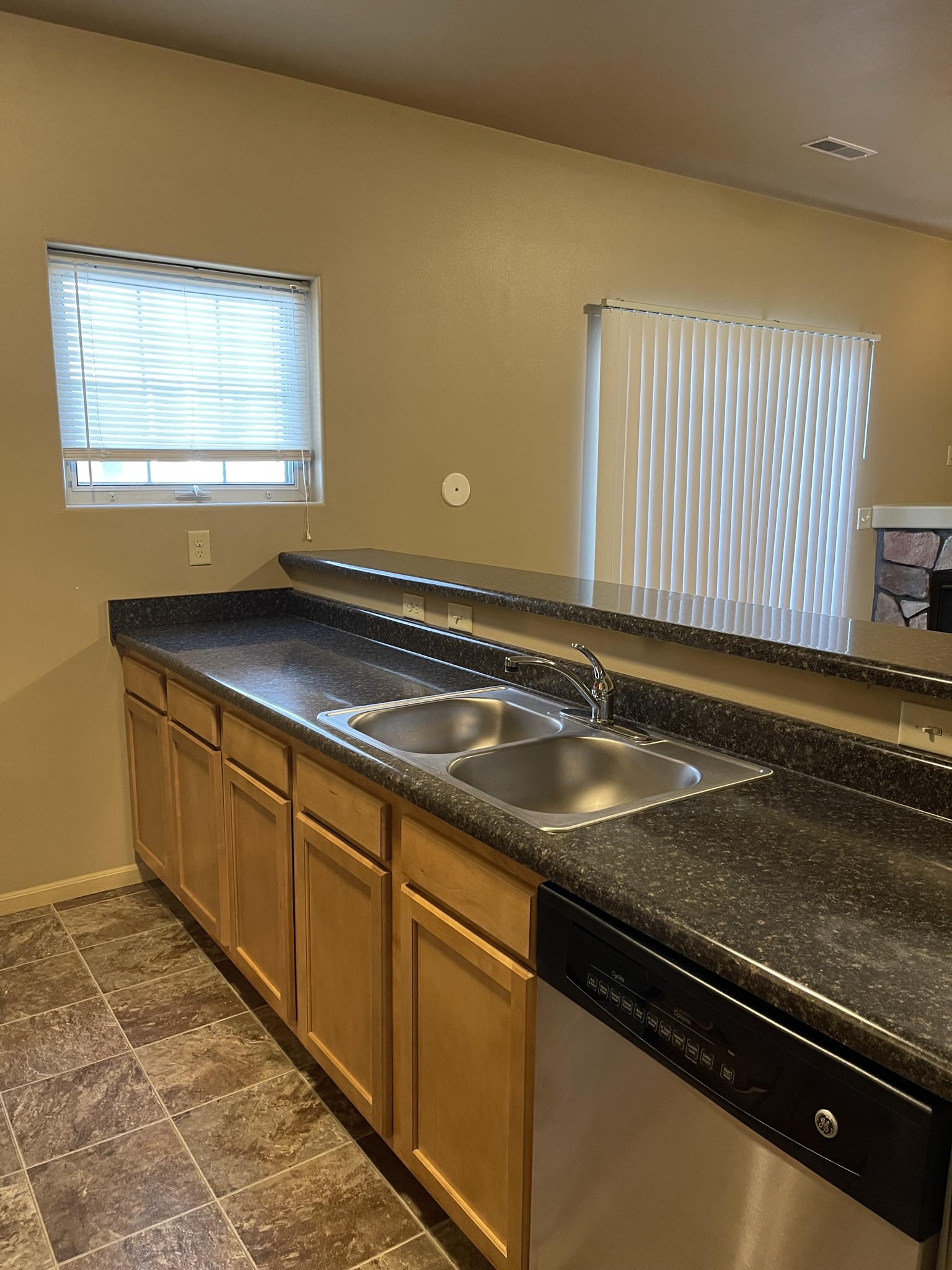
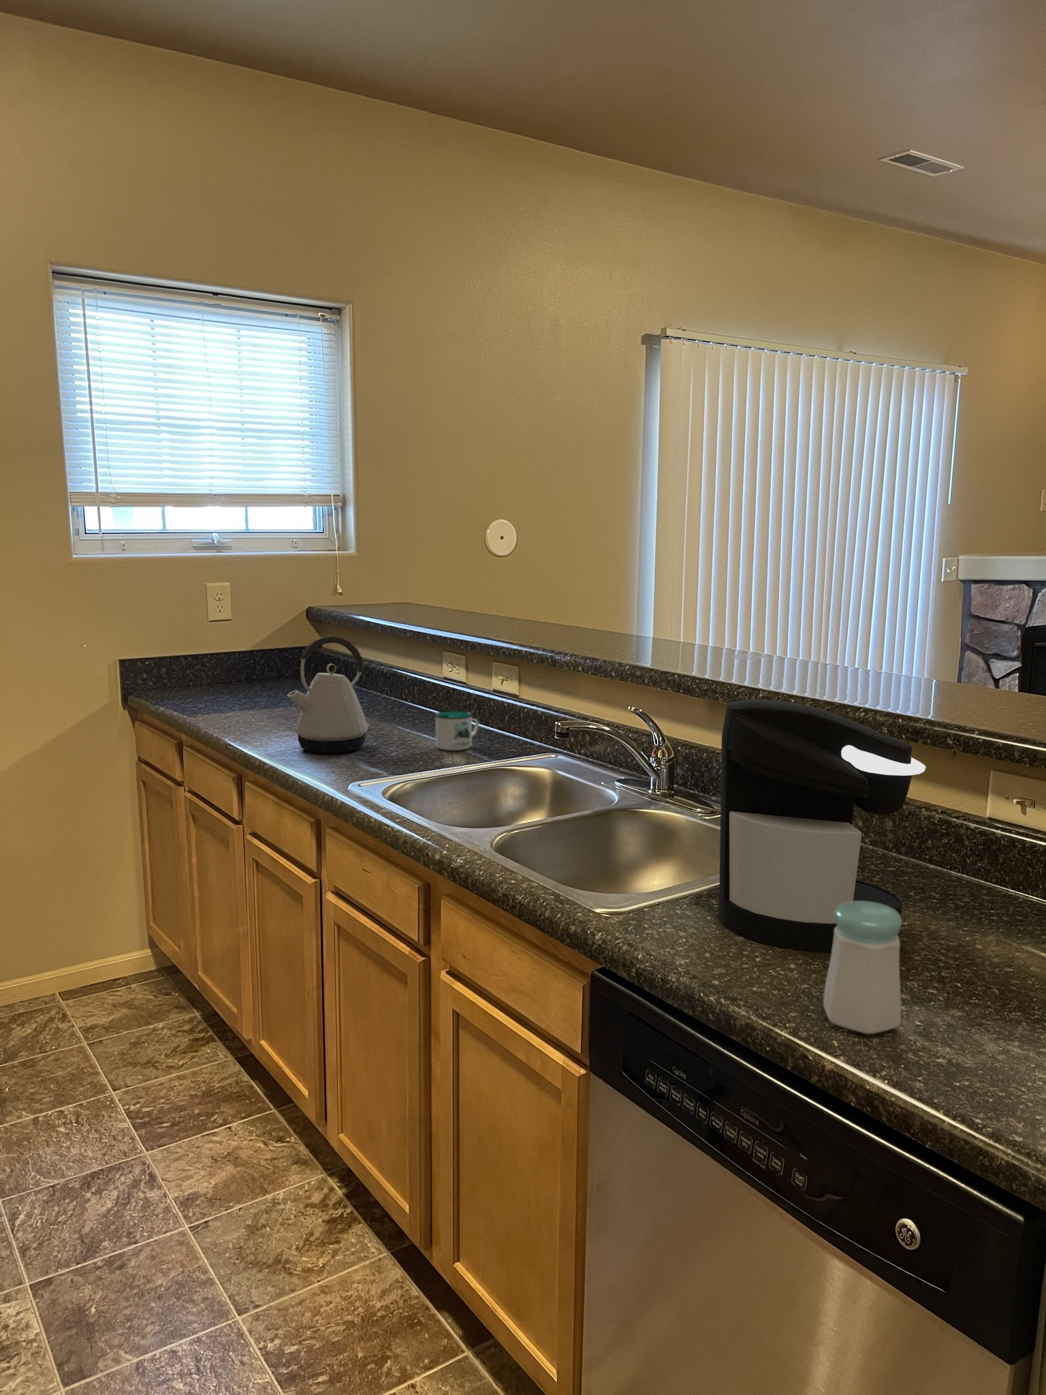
+ salt shaker (865, 964)
+ mug (457, 729)
+ coffee maker (817, 815)
+ kettle (329, 693)
